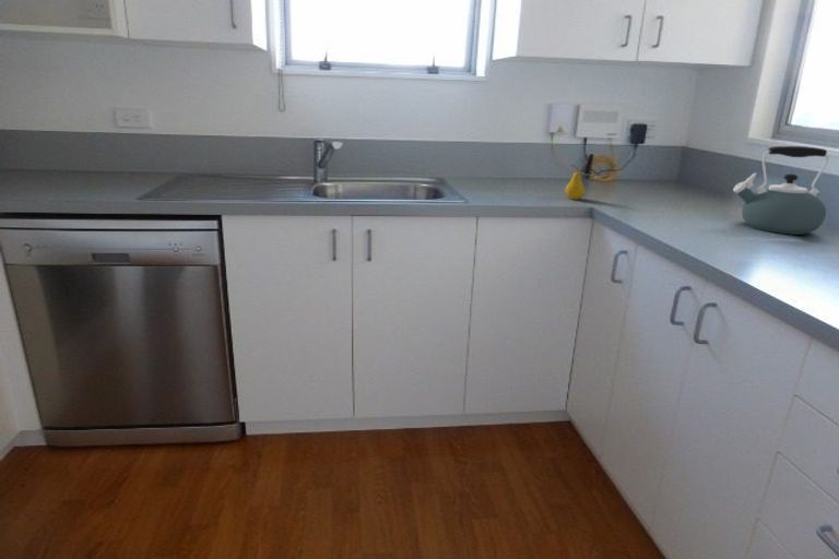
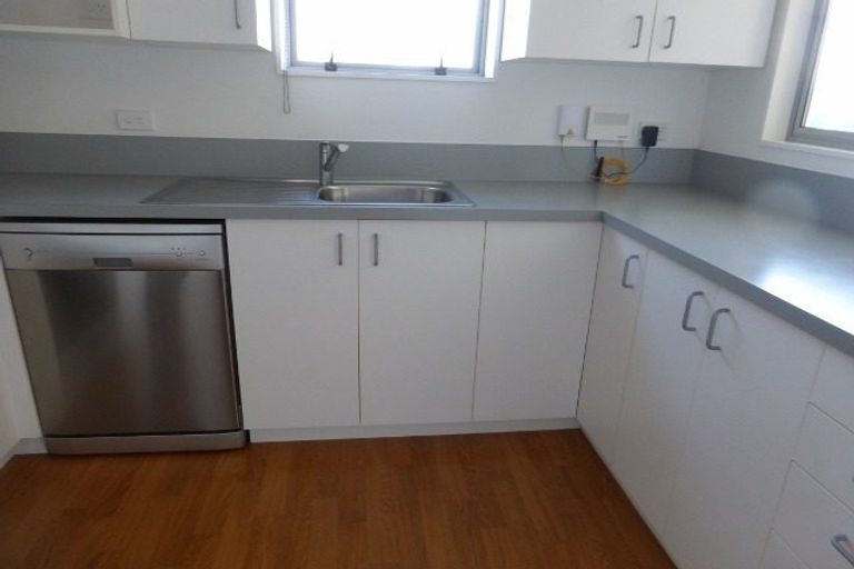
- kettle (780, 188)
- fruit (576, 181)
